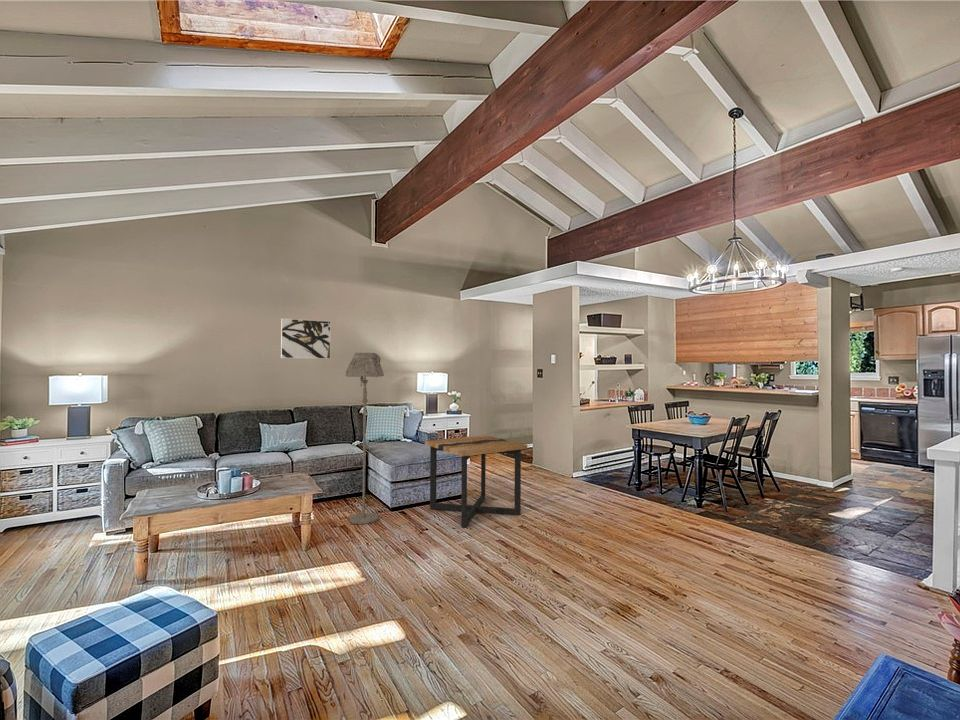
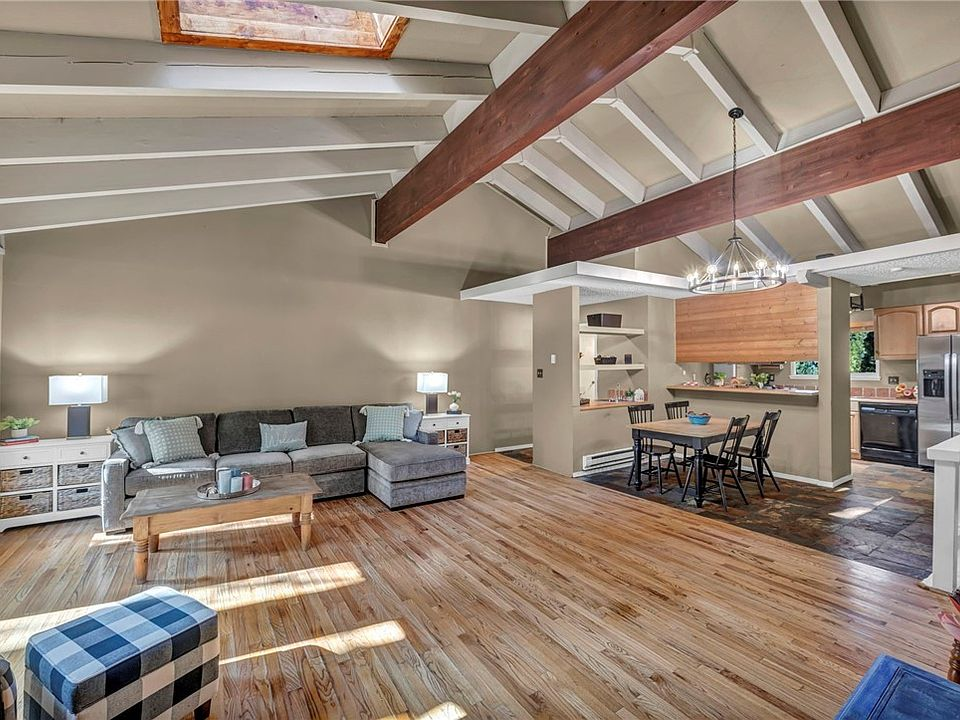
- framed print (306, 339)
- side table (481, 477)
- floor lamp (364, 435)
